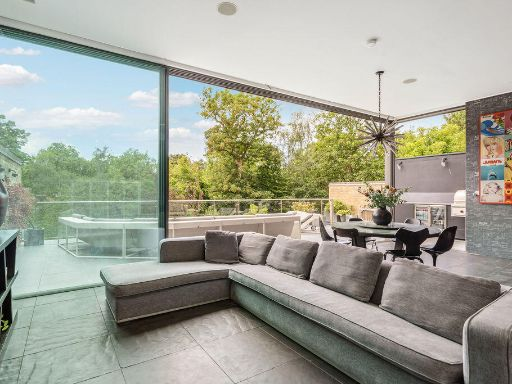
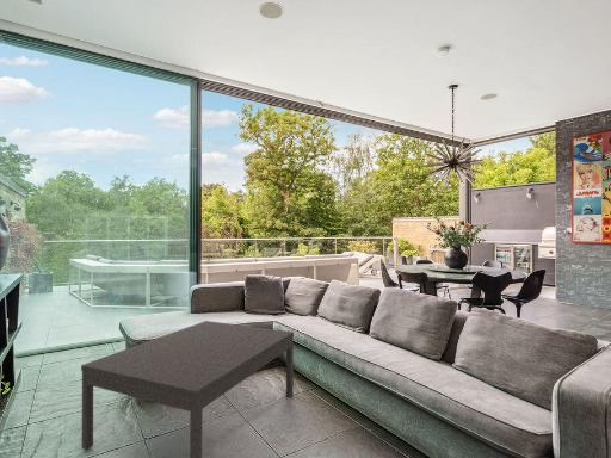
+ coffee table (202, 382)
